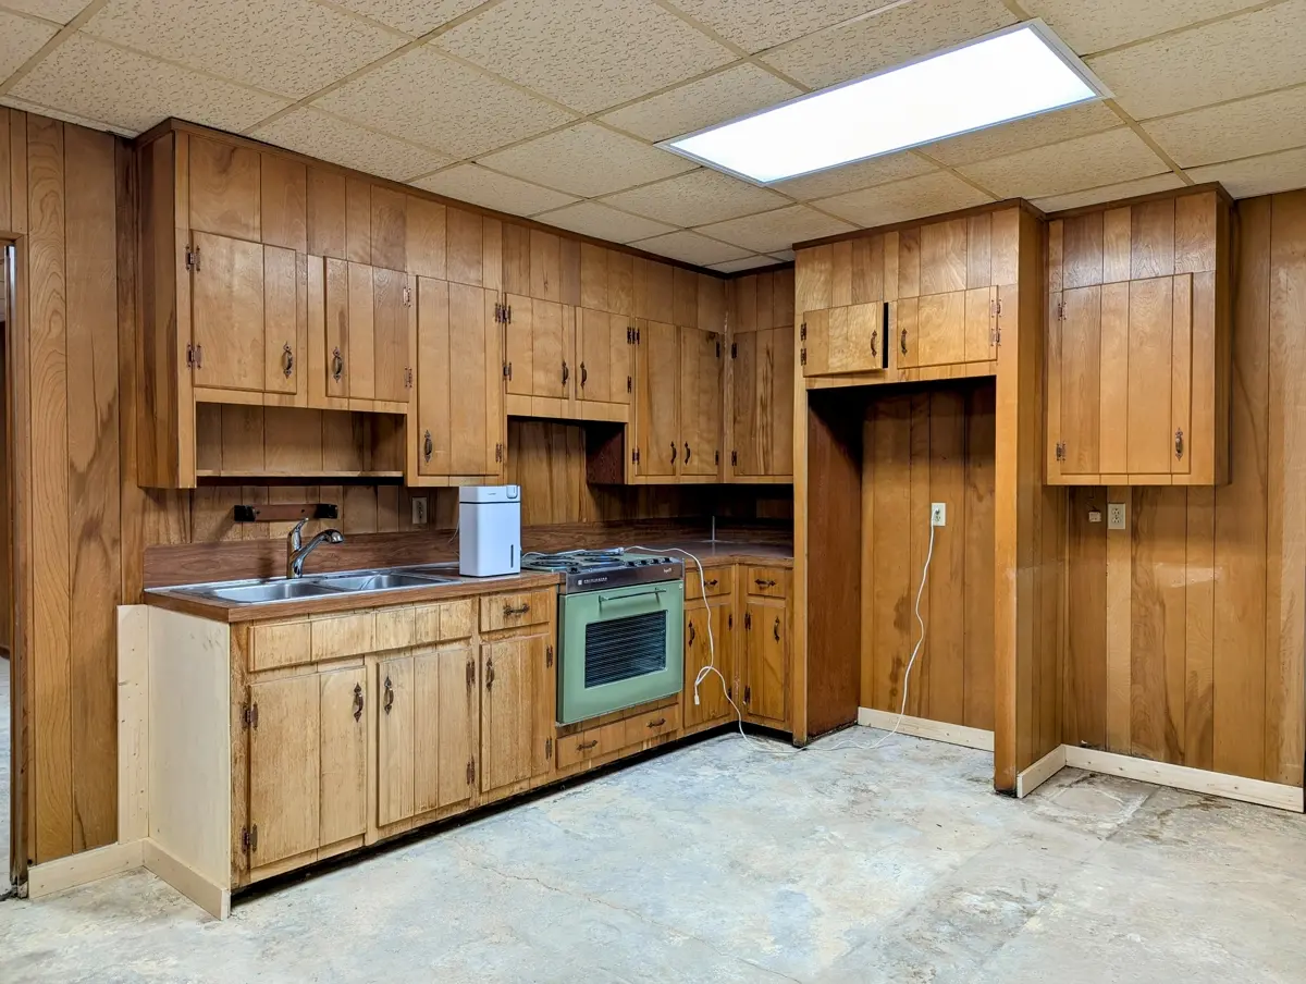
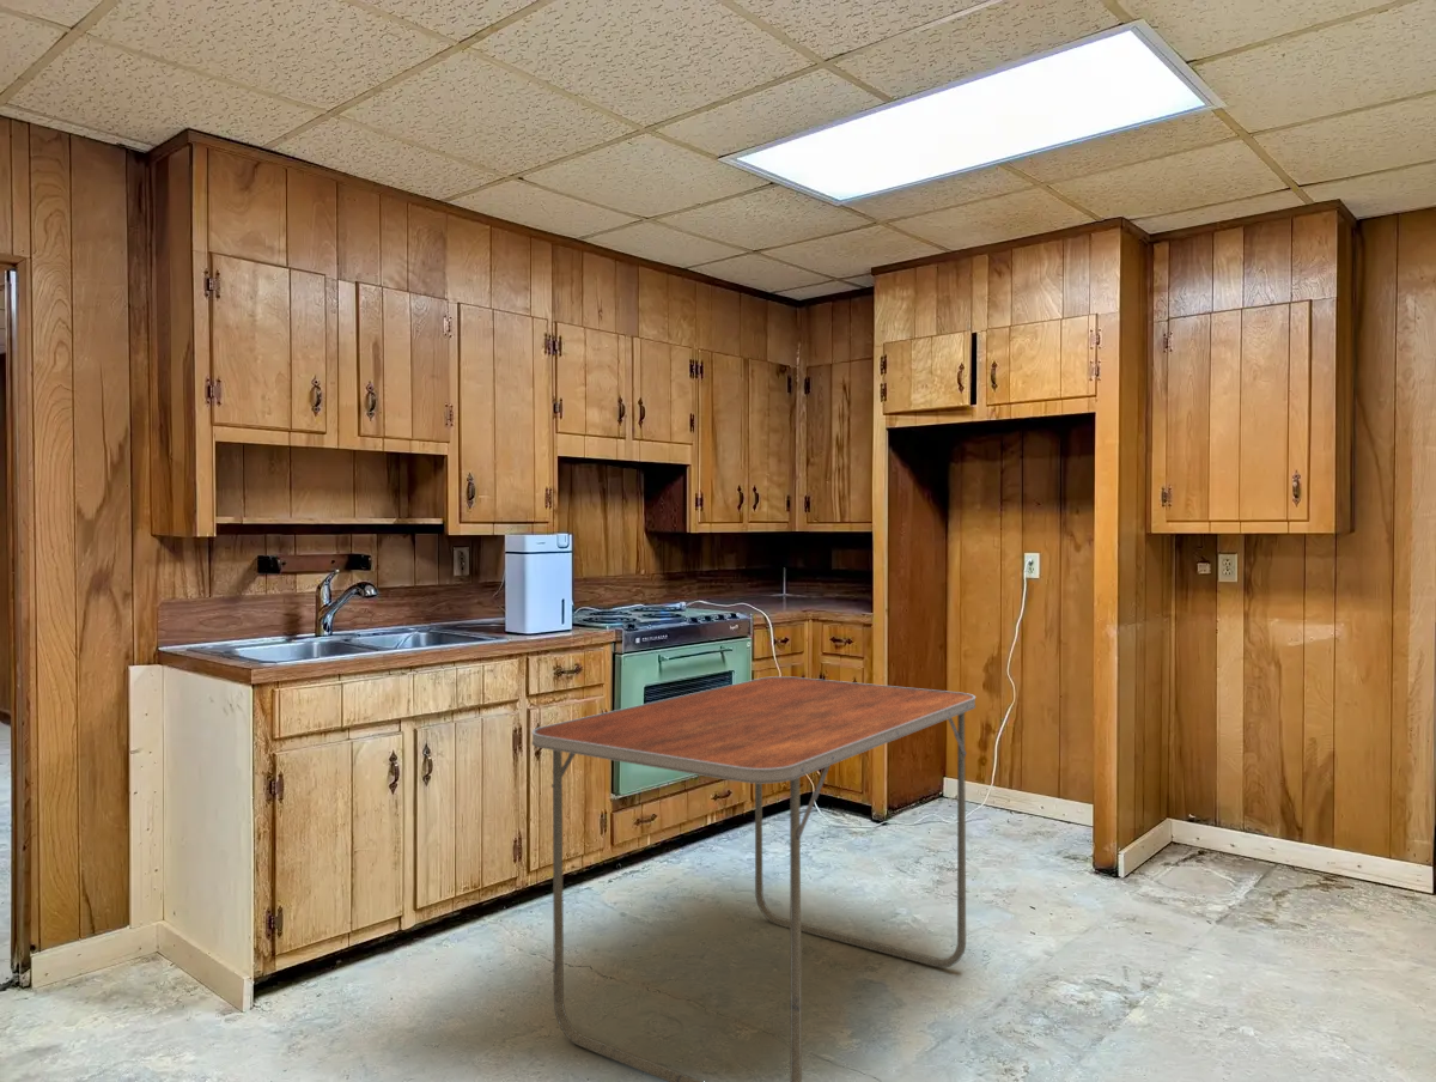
+ folding table (761, 856)
